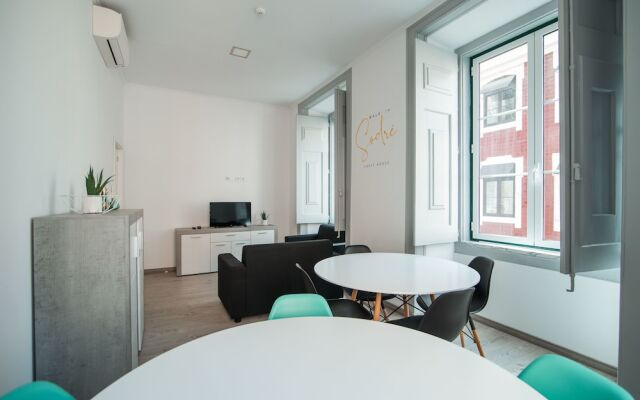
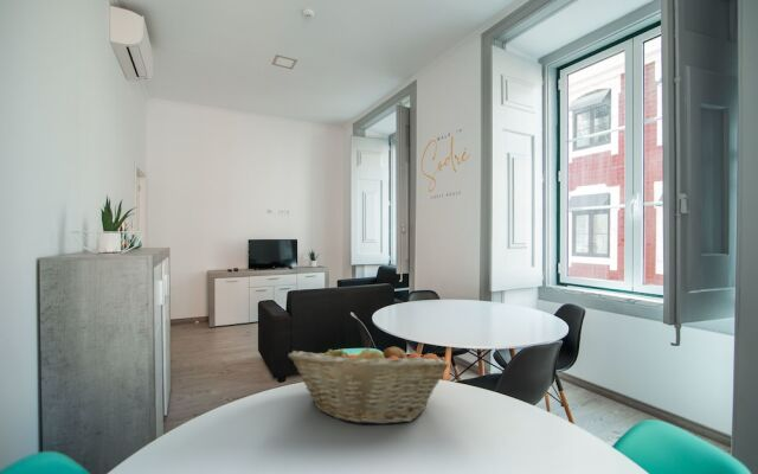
+ fruit basket (367, 371)
